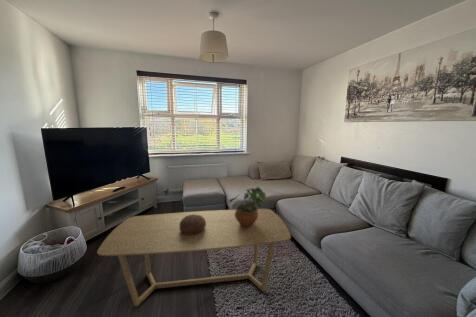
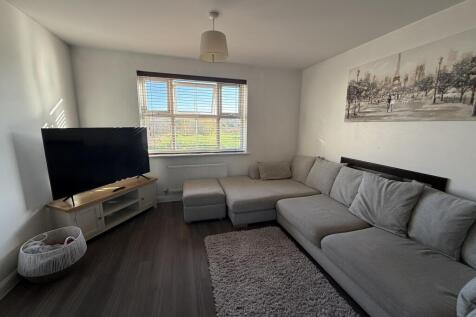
- coffee table (202, 250)
- potted plant (251, 204)
- decorative bowl (192, 222)
